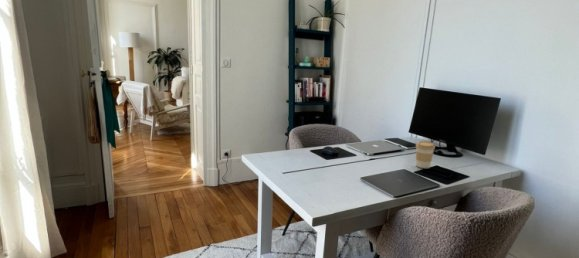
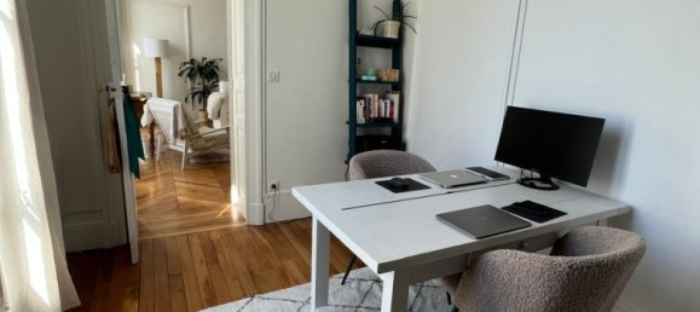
- coffee cup (424, 154)
